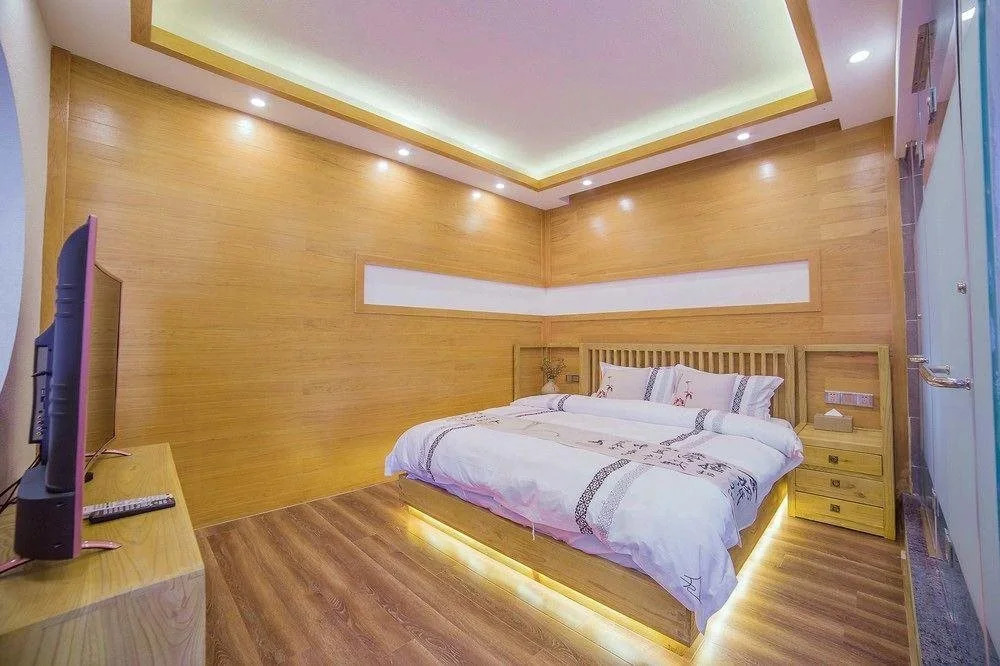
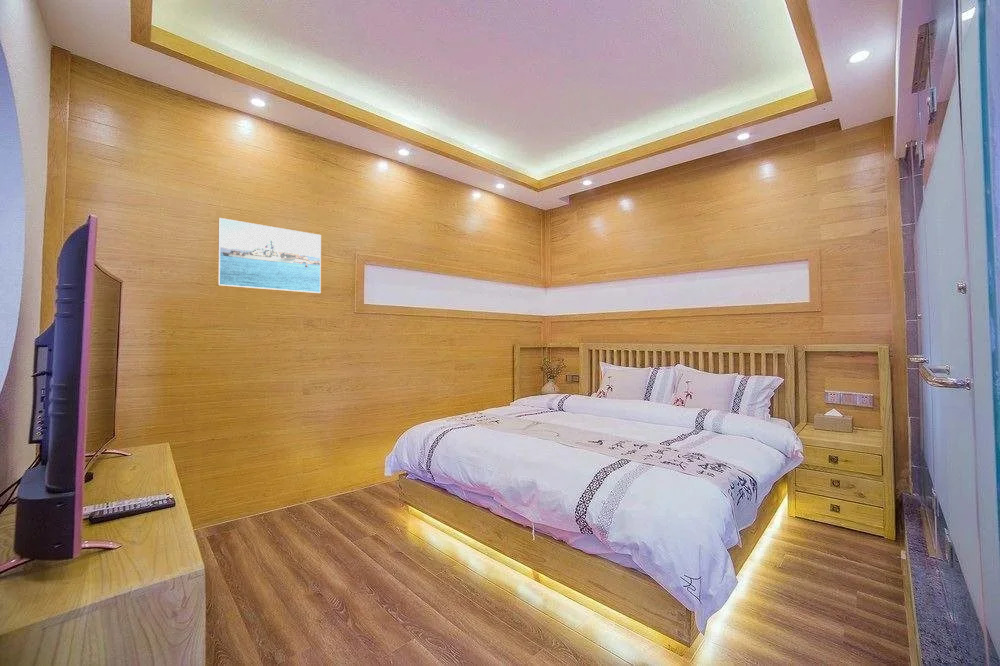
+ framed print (273, 258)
